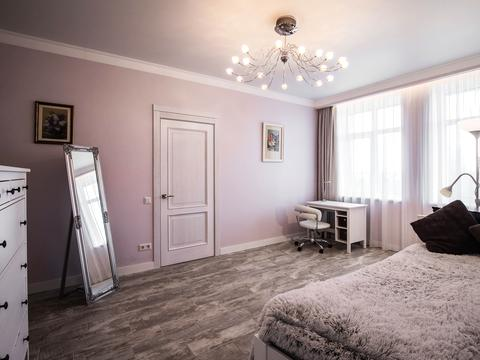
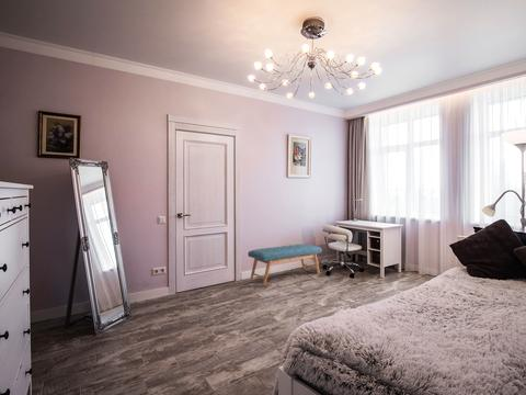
+ bench (285, 261)
